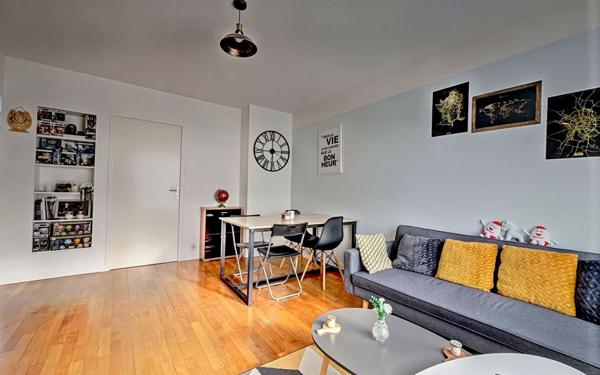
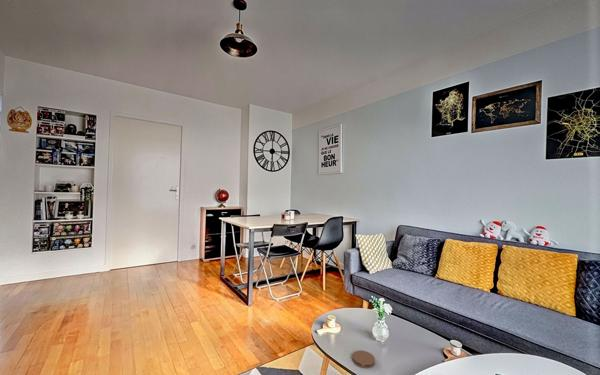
+ coaster (363, 358)
